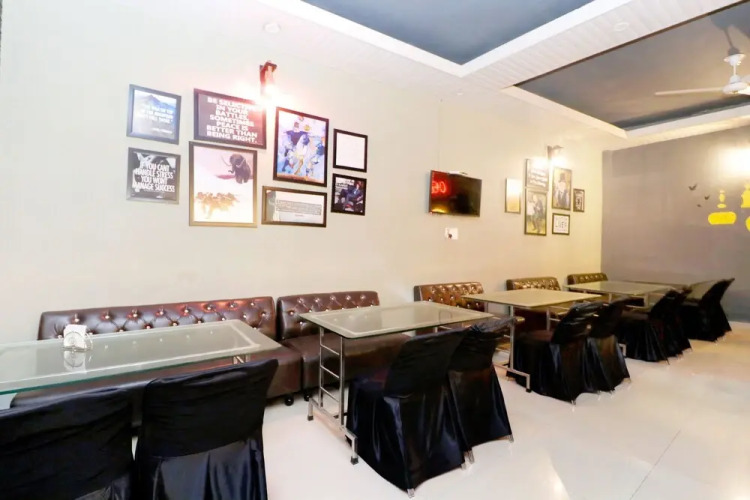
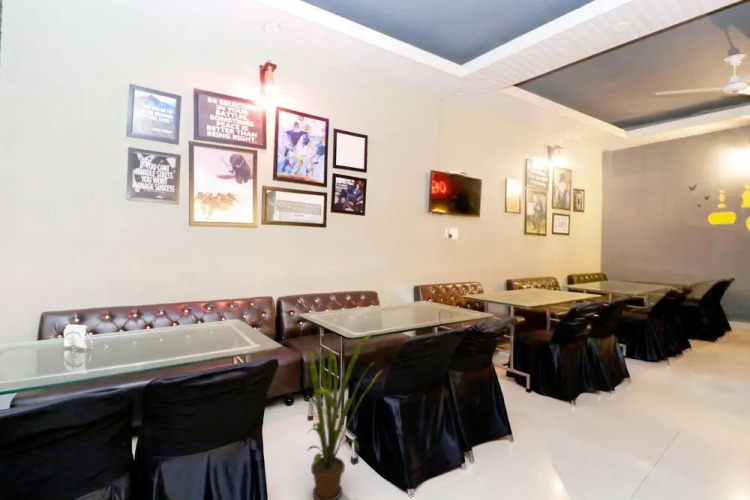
+ house plant (334, 412)
